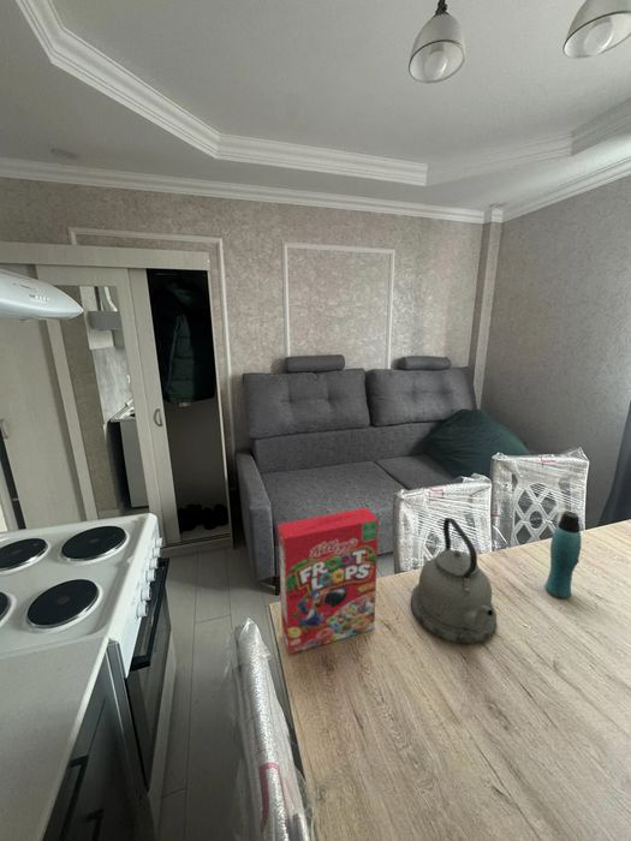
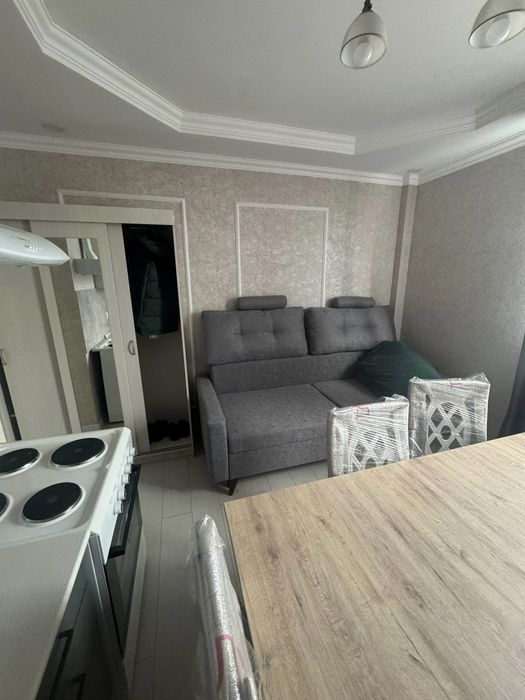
- bottle (564, 553)
- cereal box (328, 578)
- kettle (459, 575)
